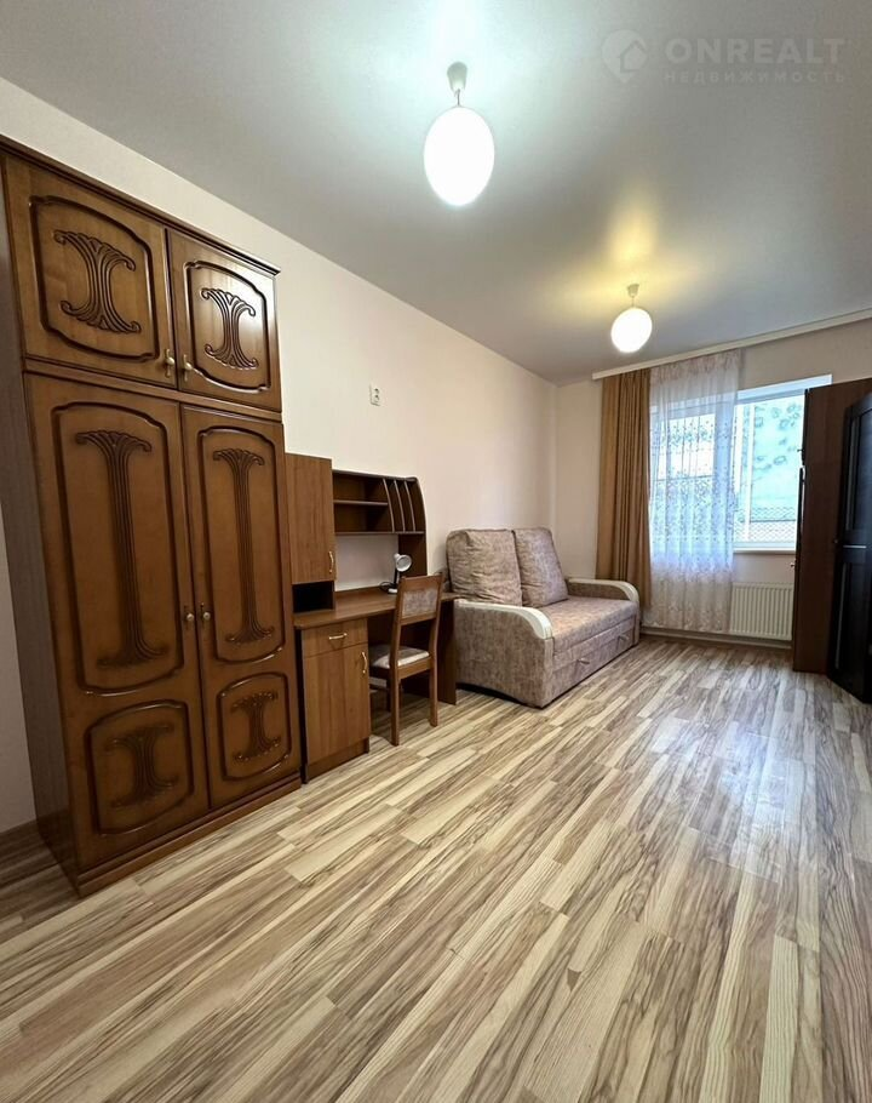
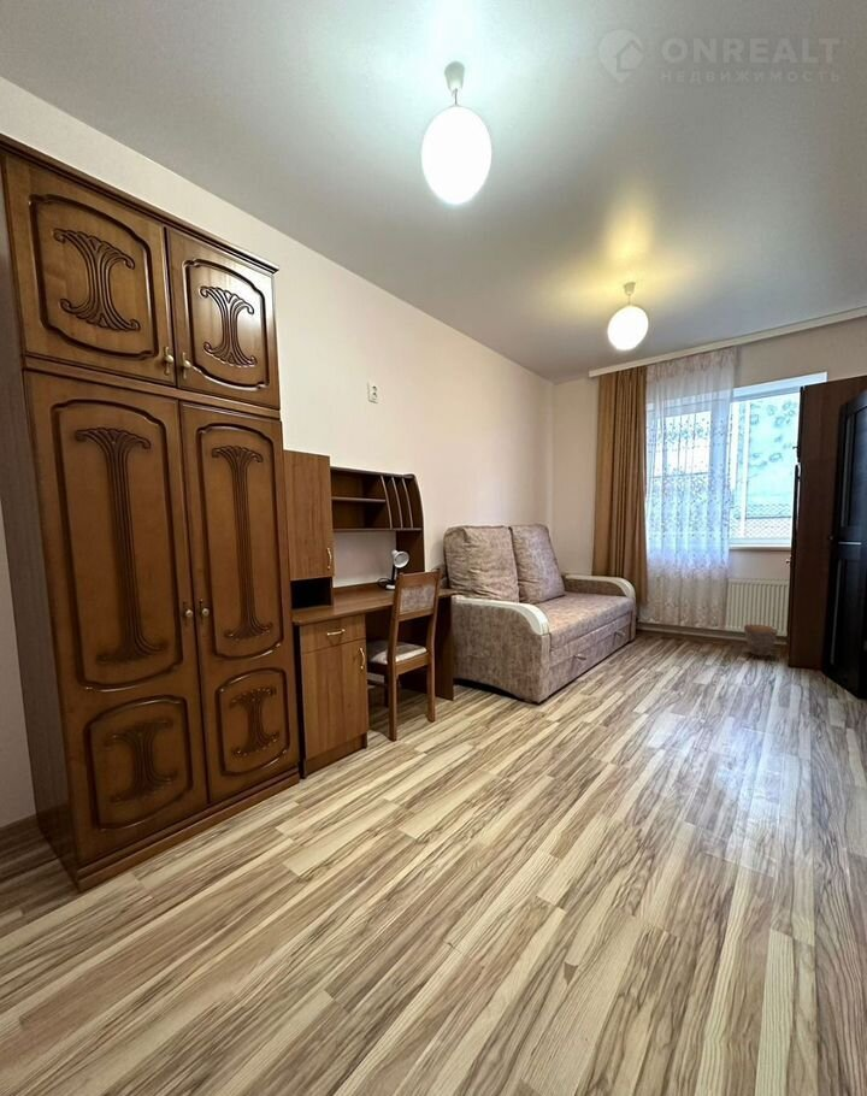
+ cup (760, 641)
